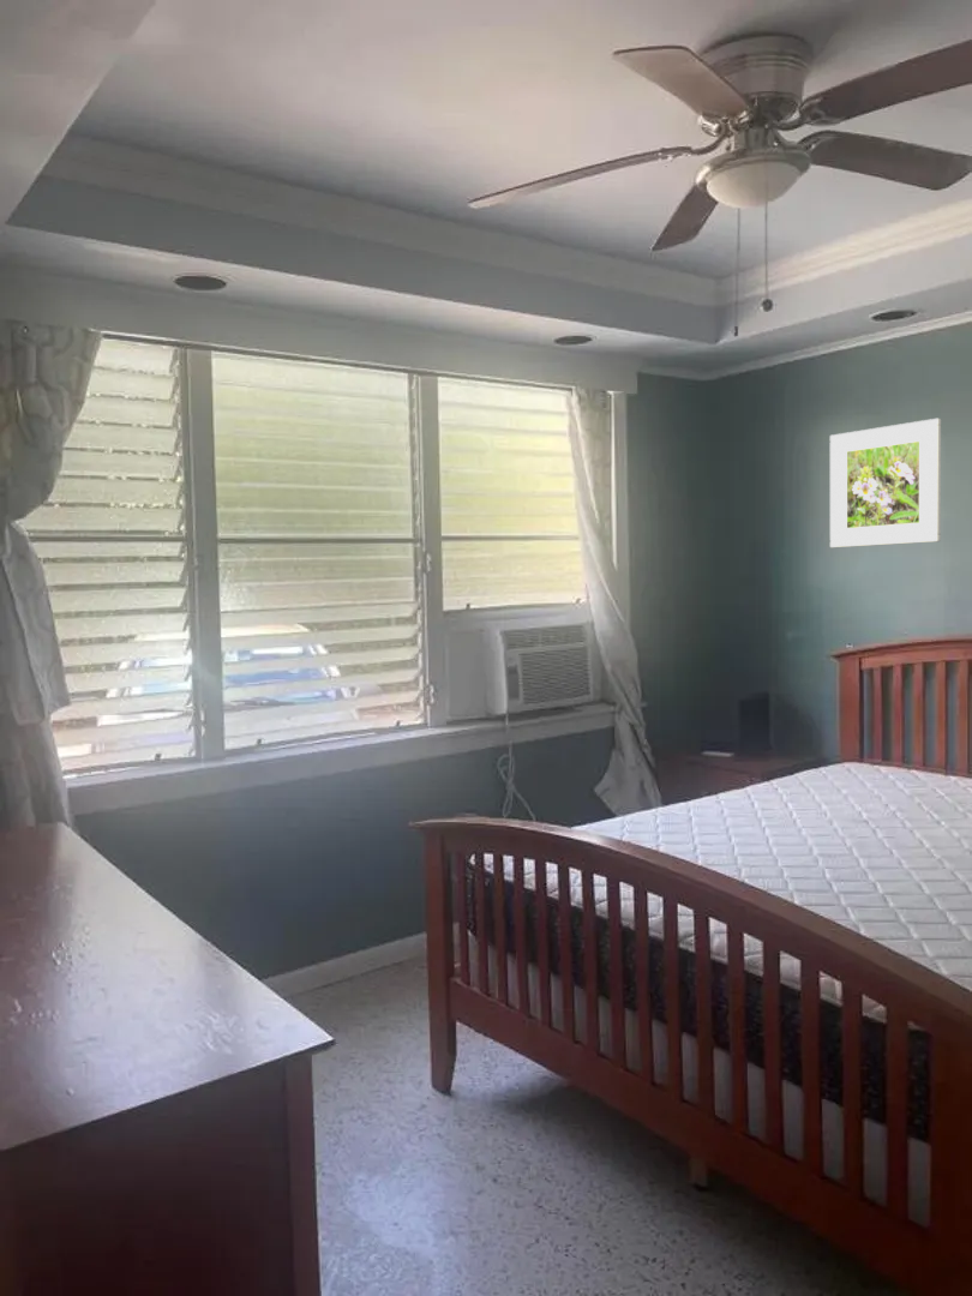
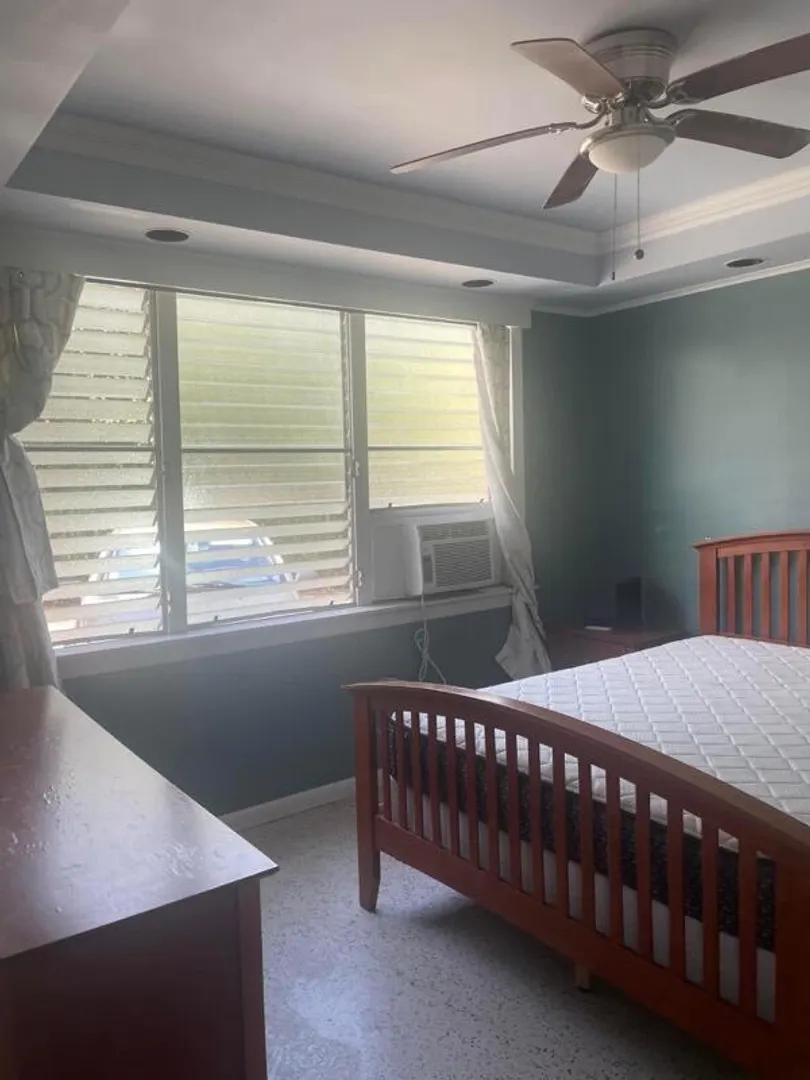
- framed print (882, 486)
